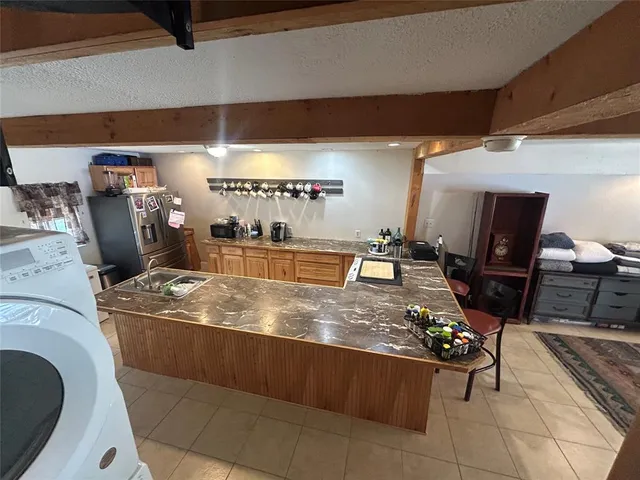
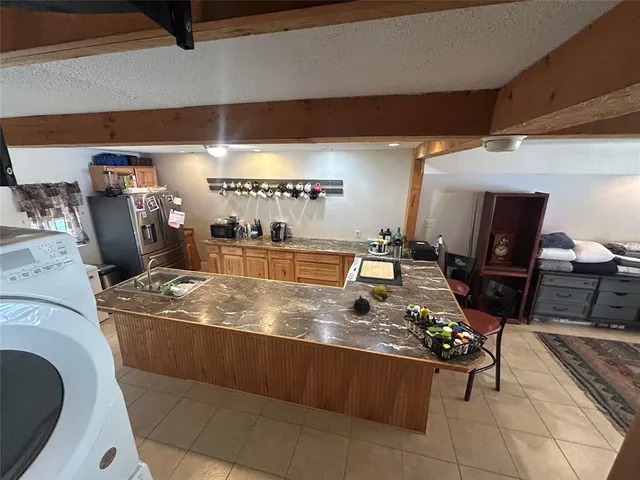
+ teapot (361, 304)
+ banana bunch (383, 292)
